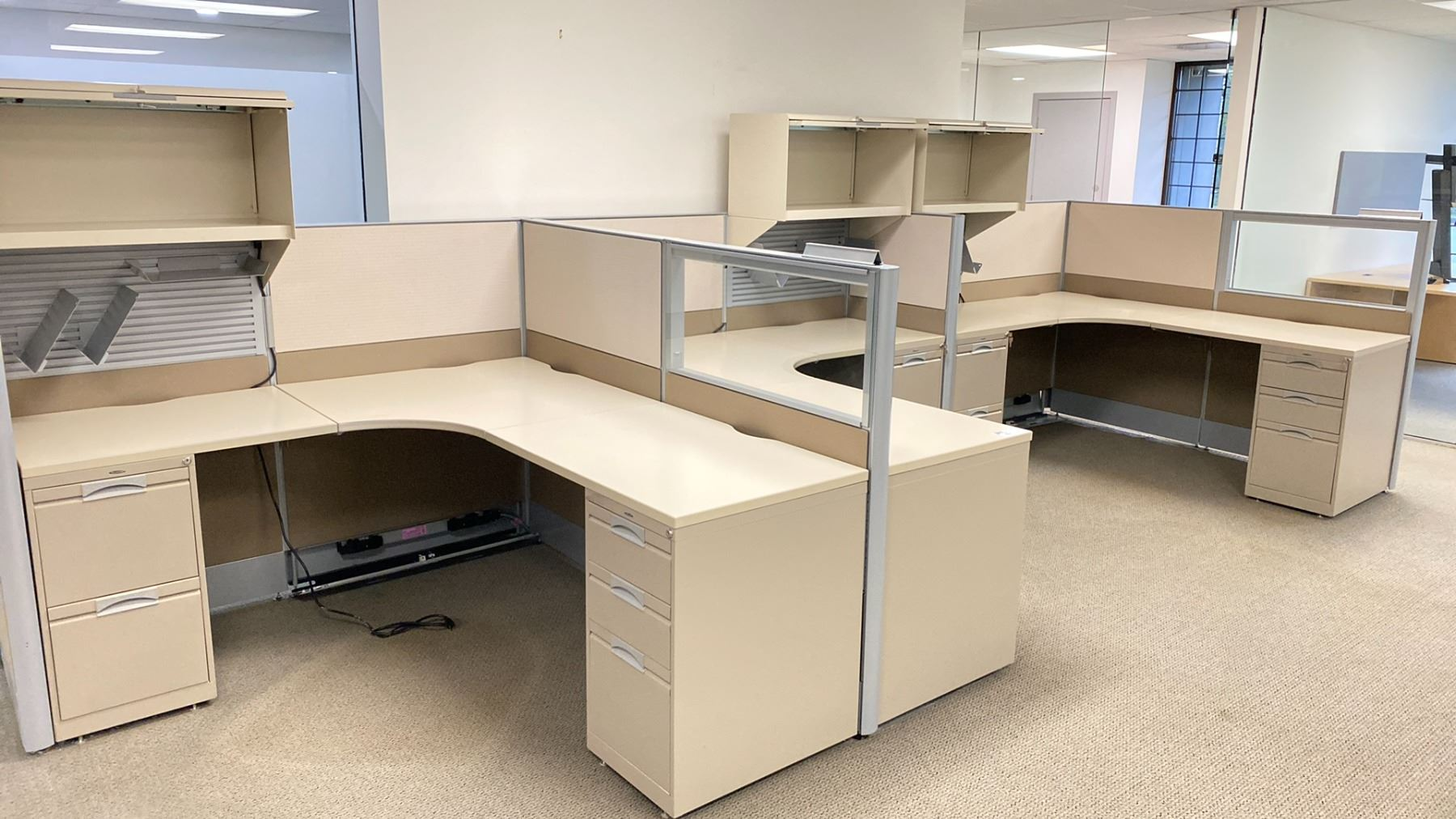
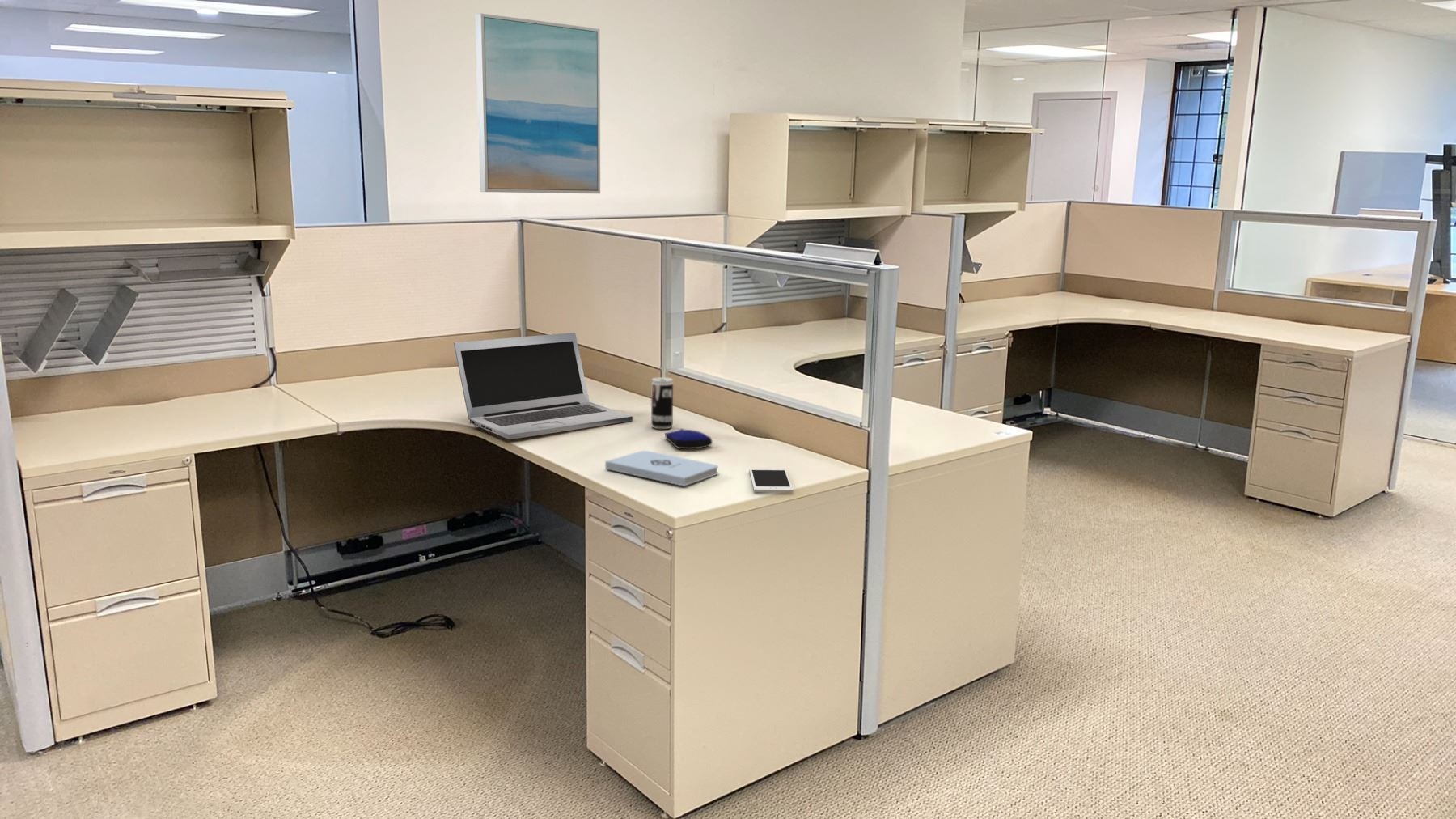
+ wall art (540, 108)
+ beverage can (662, 403)
+ computer mouse (687, 436)
+ laptop (544, 382)
+ cell phone (770, 480)
+ notepad (662, 467)
